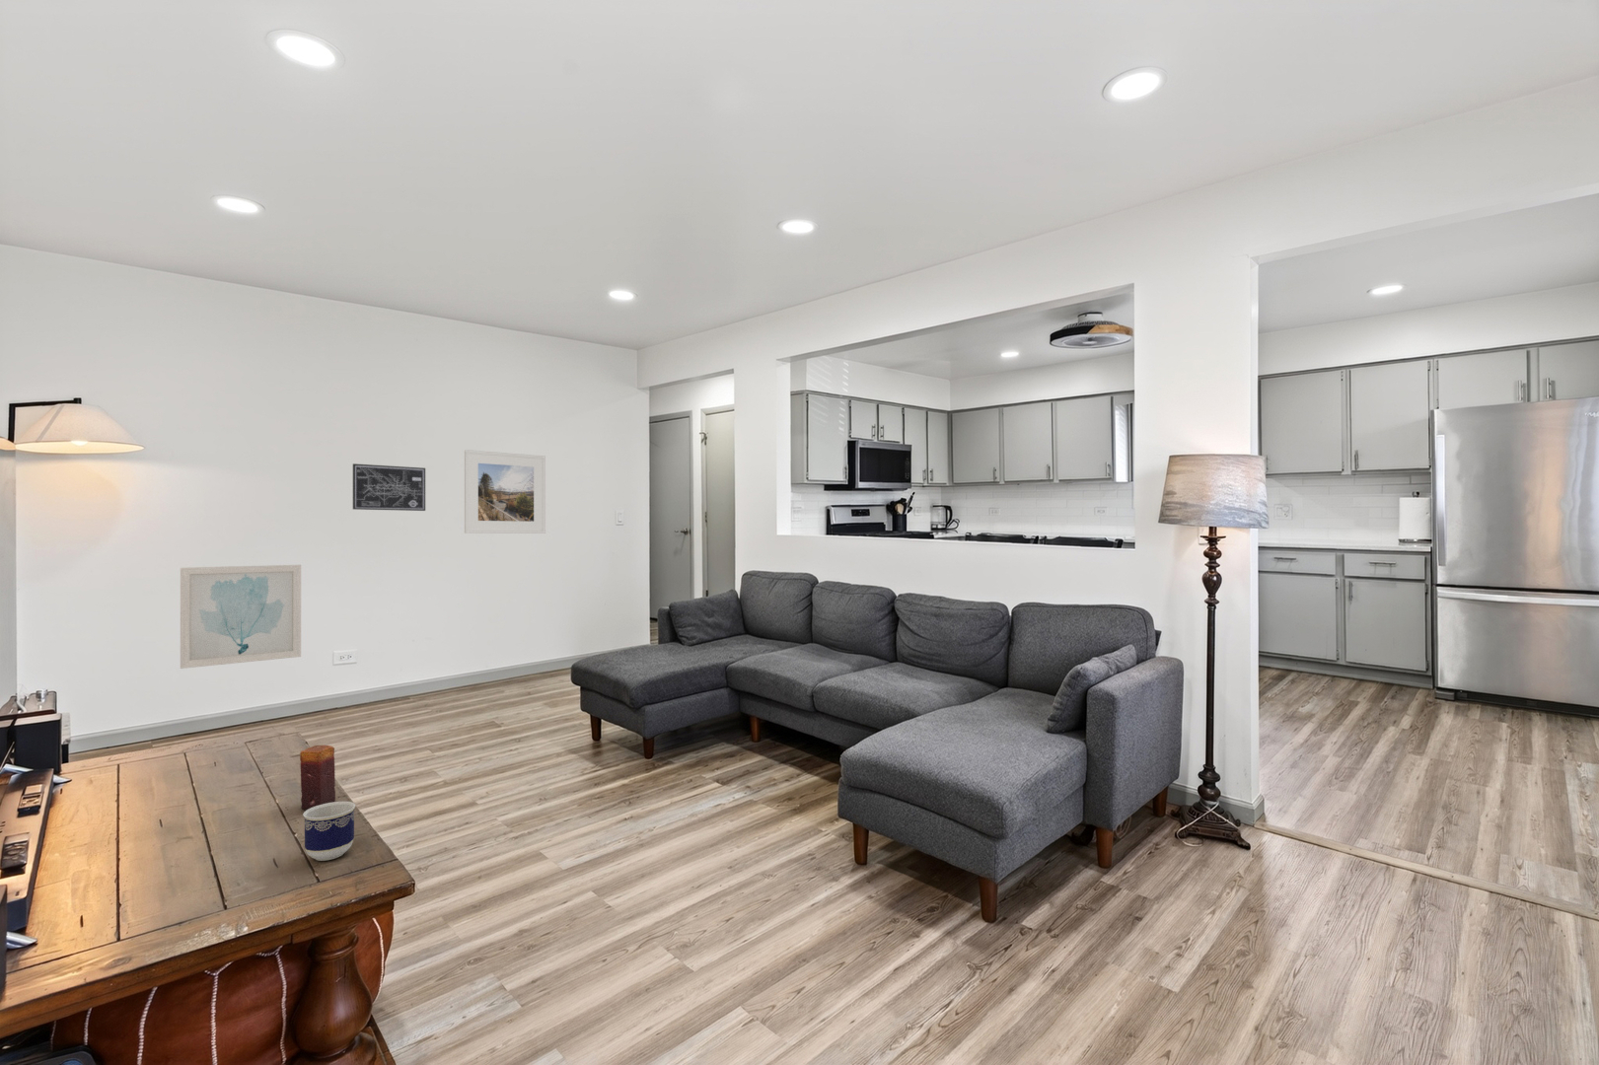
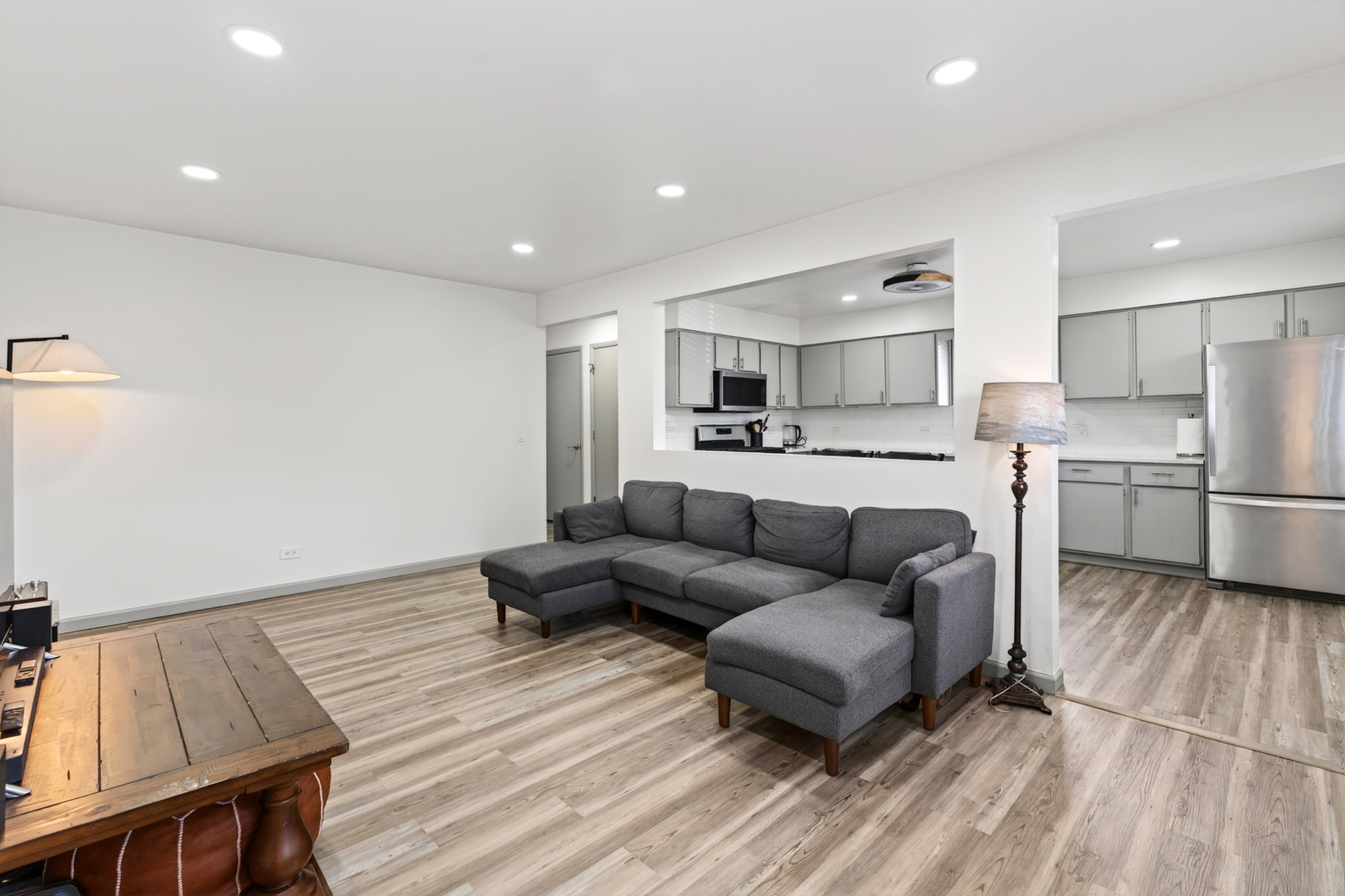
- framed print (506, 493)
- wall art (390, 487)
- candle (317, 776)
- cup (327, 831)
- wall art (243, 613)
